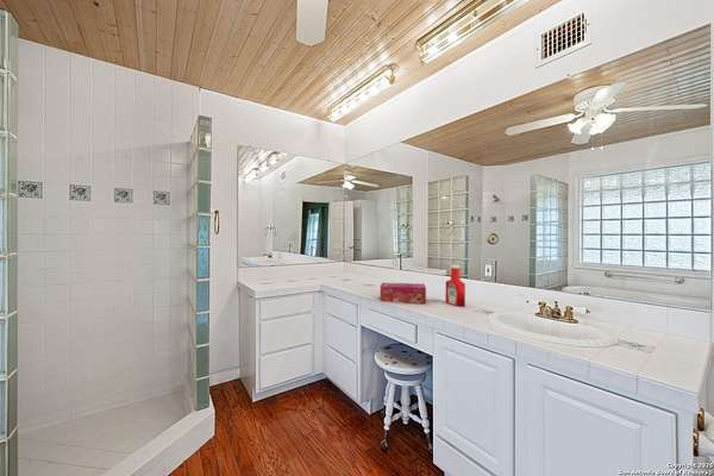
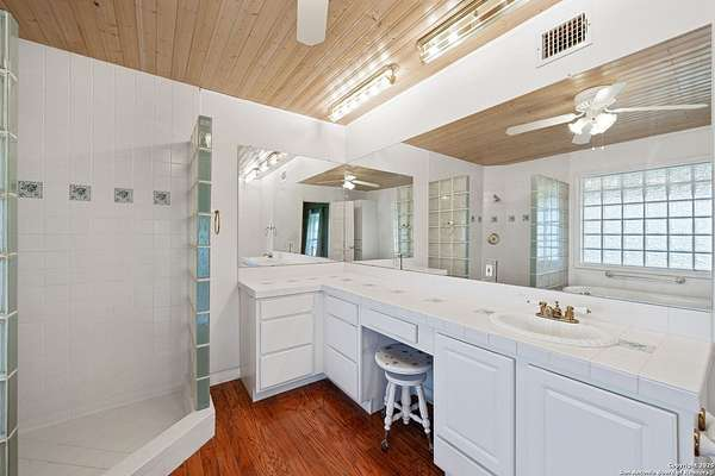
- soap bottle (455, 284)
- tissue box (402, 292)
